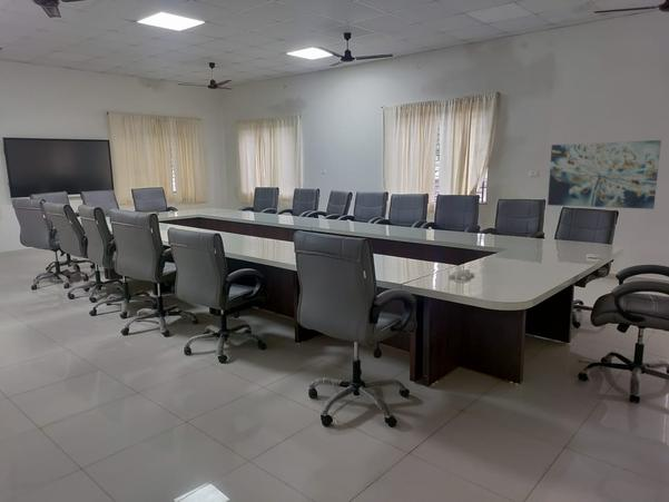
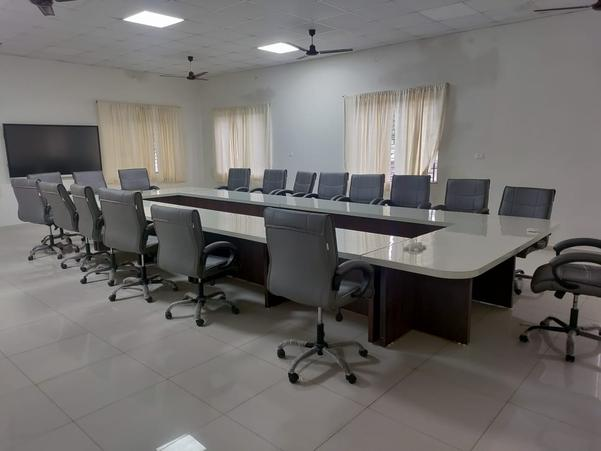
- wall art (600, 175)
